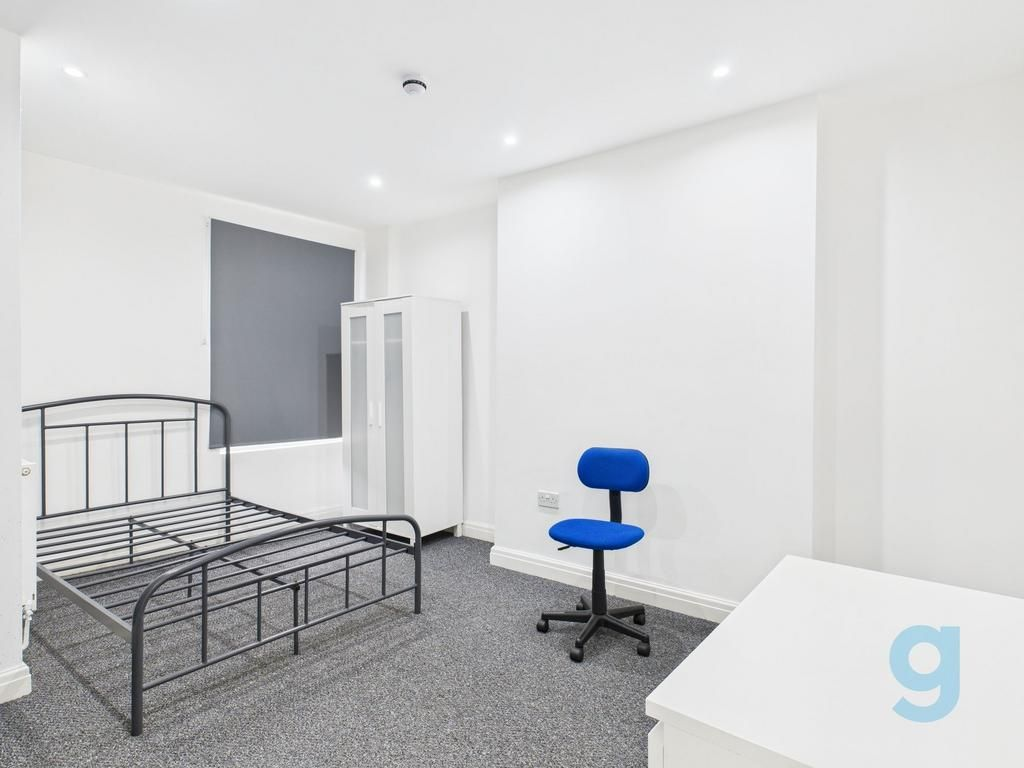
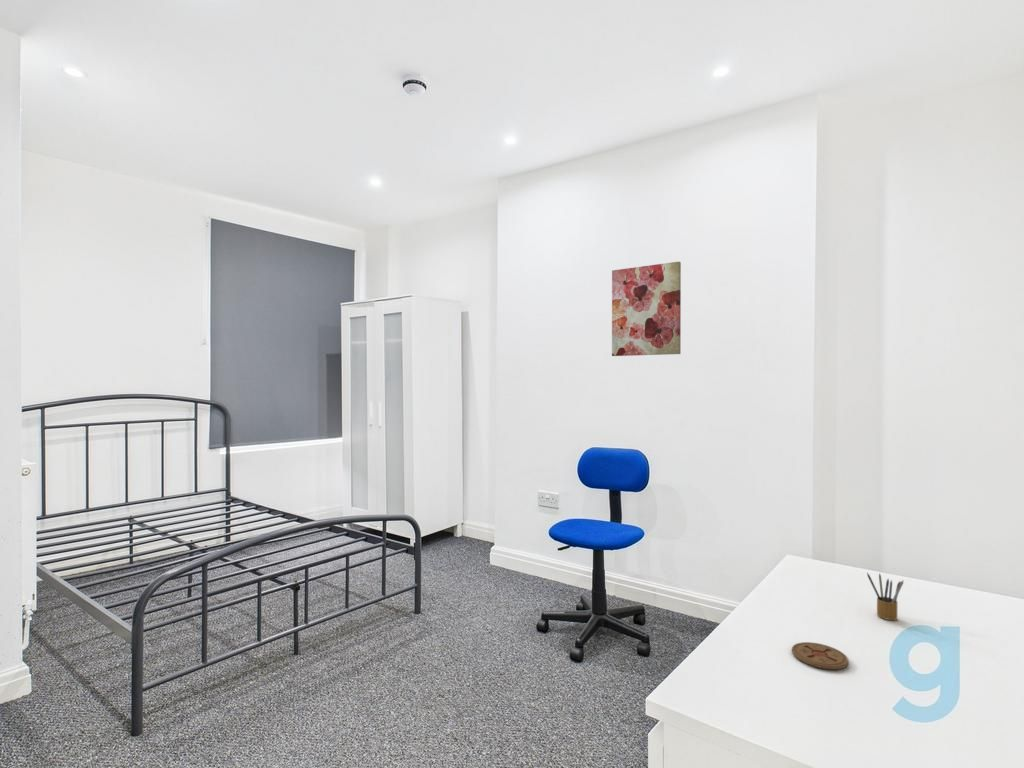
+ wall art (645, 310)
+ pencil box (885, 595)
+ coaster (819, 655)
